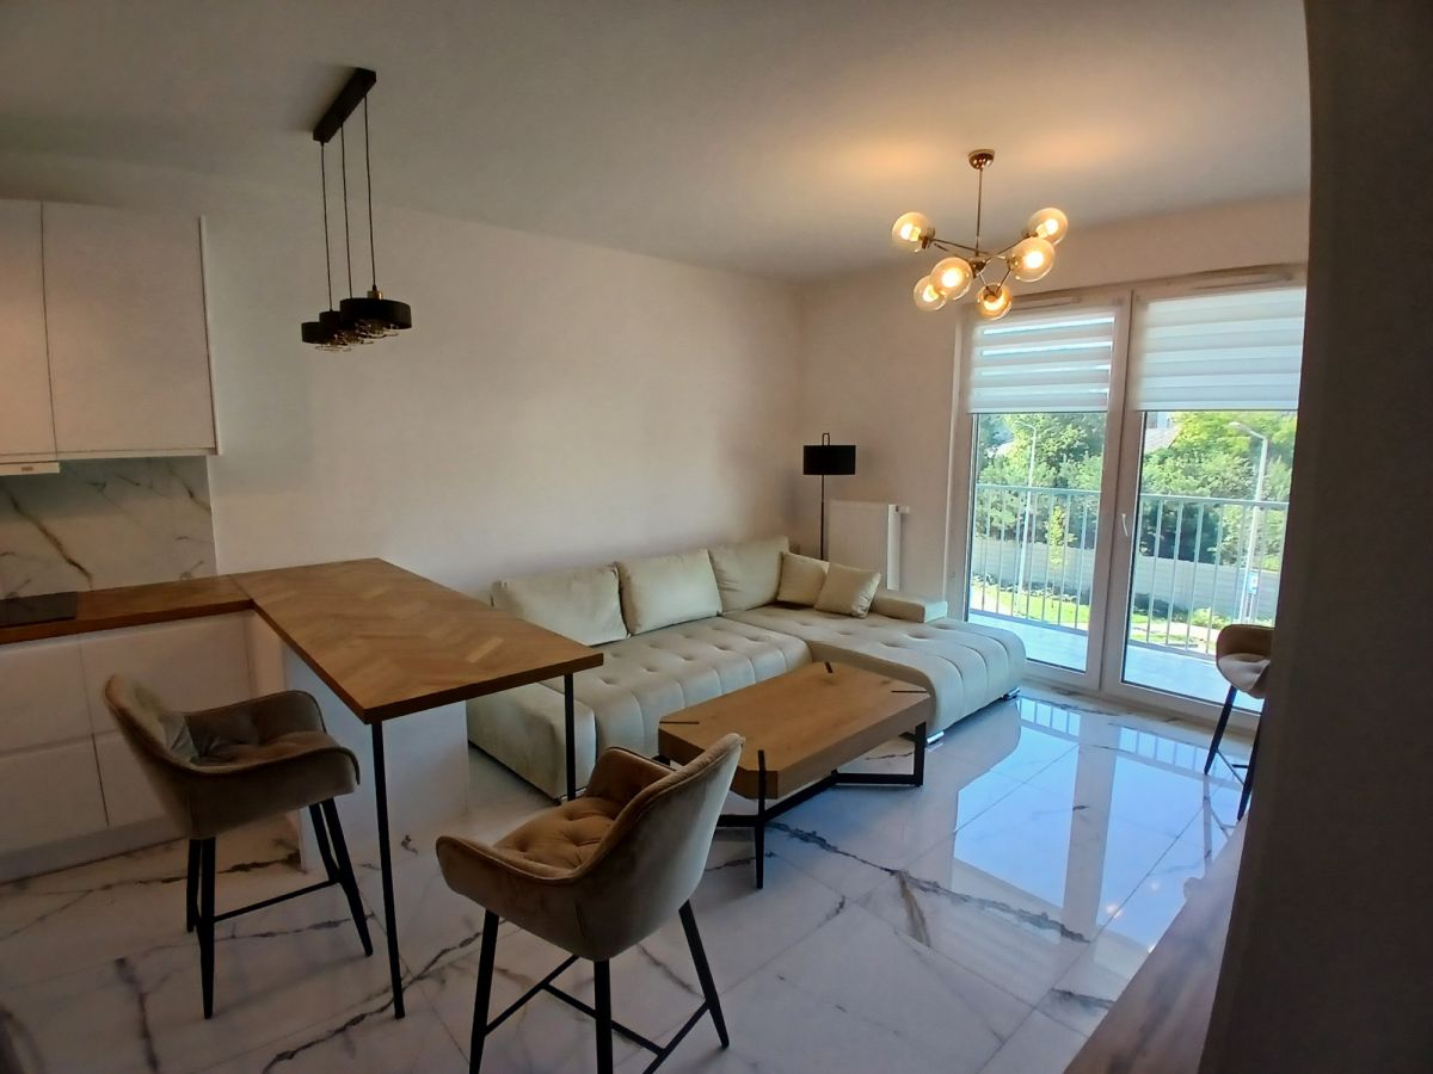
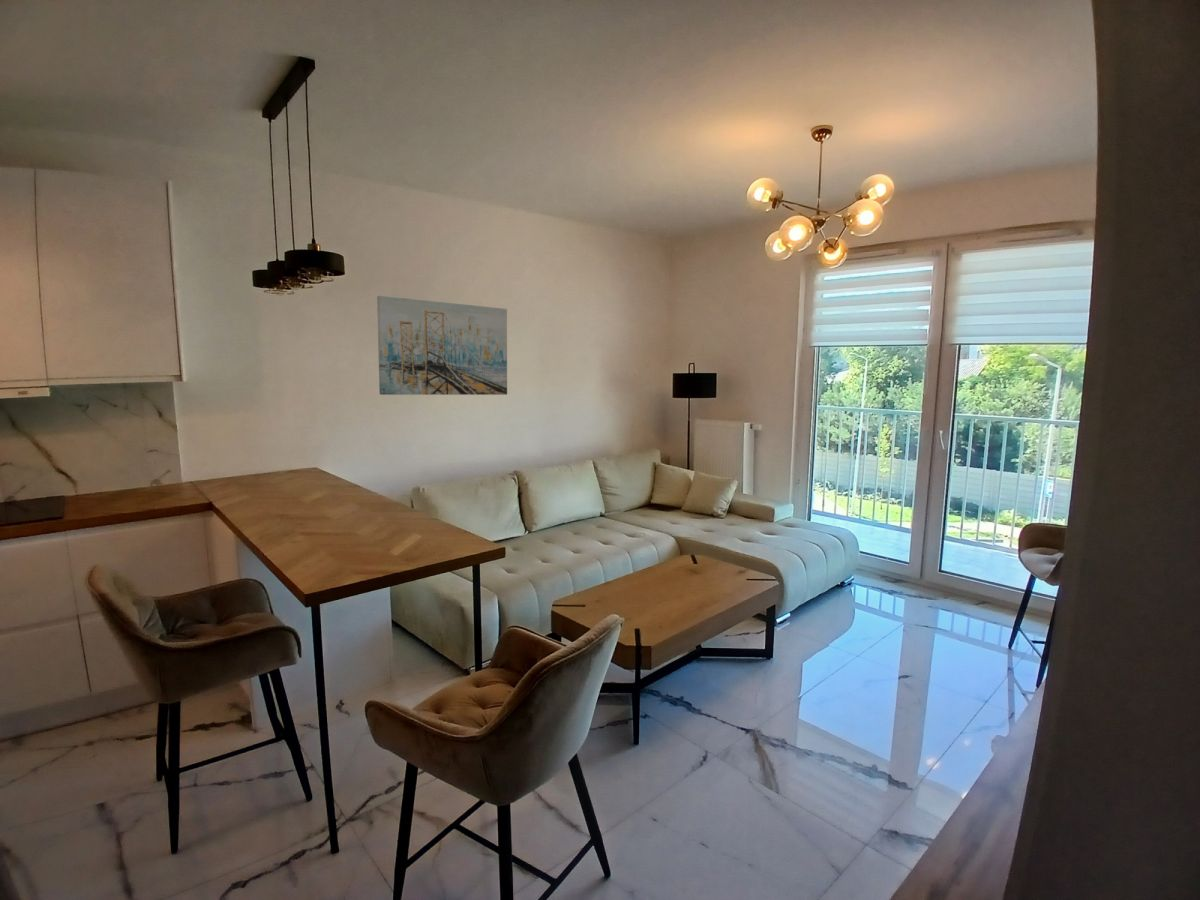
+ wall art (447, 349)
